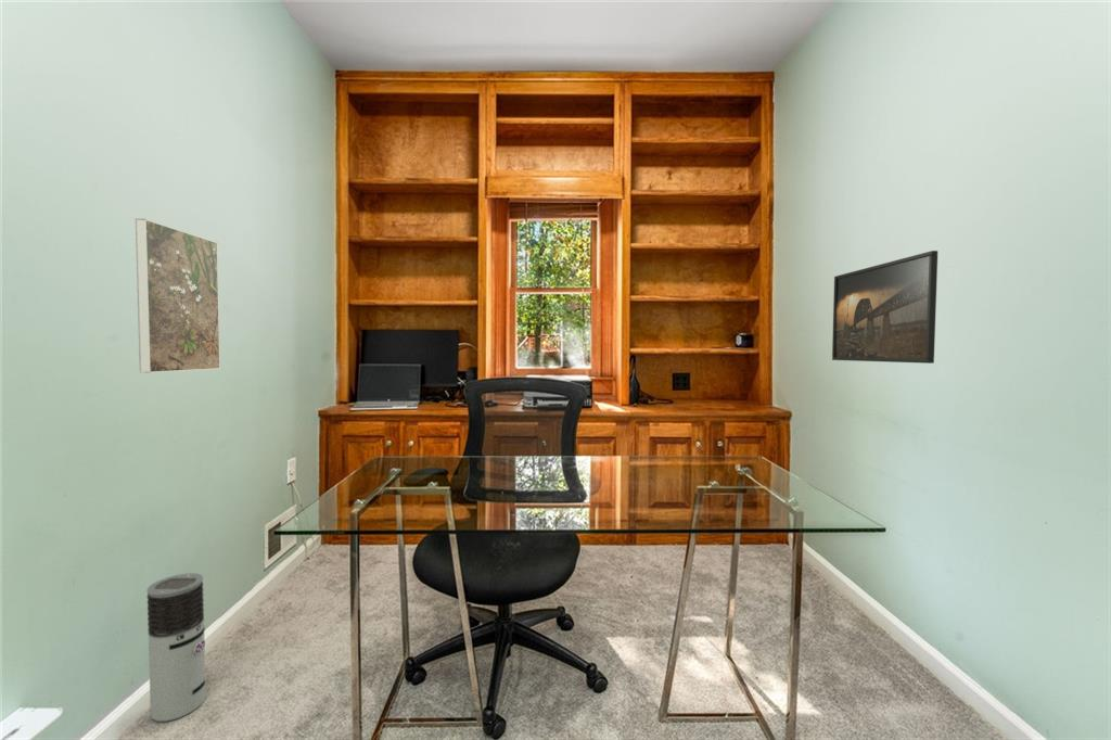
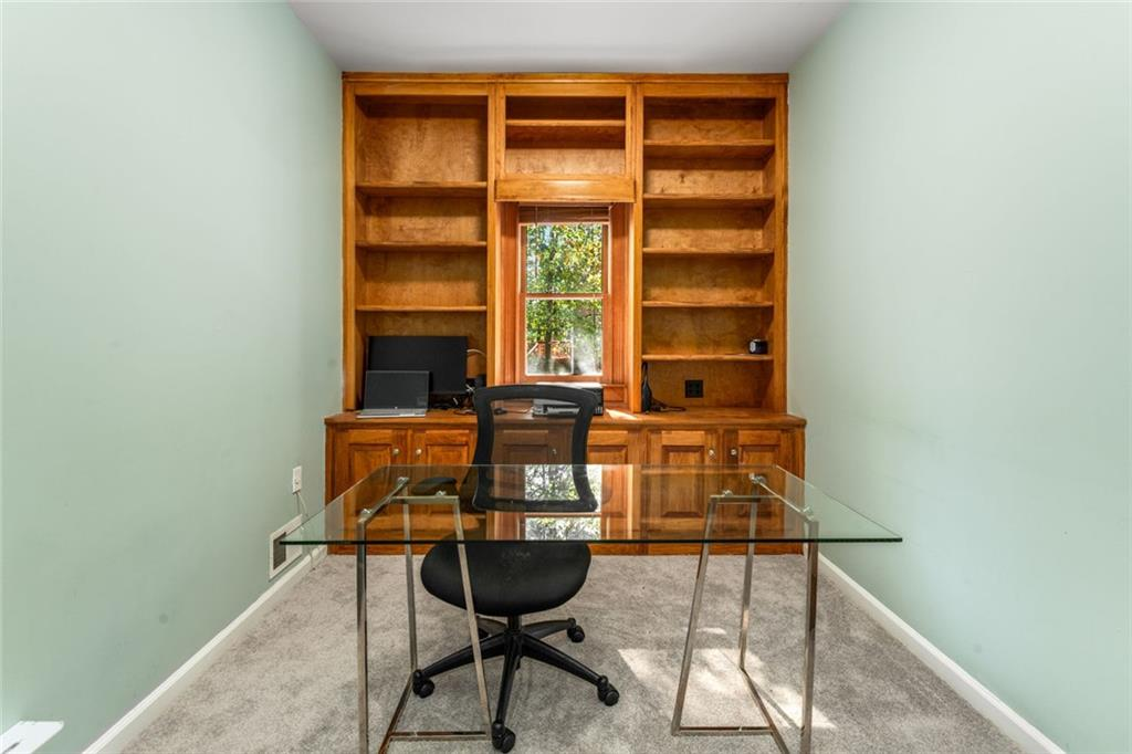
- air purifier (178, 645)
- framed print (877, 314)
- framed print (181, 301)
